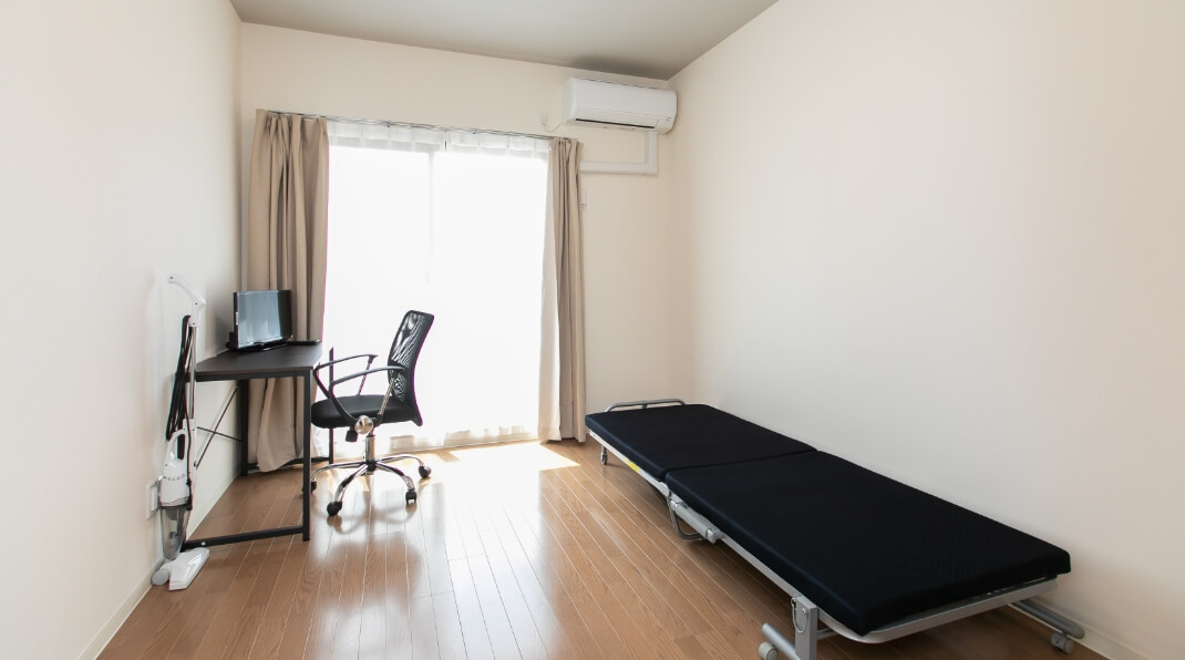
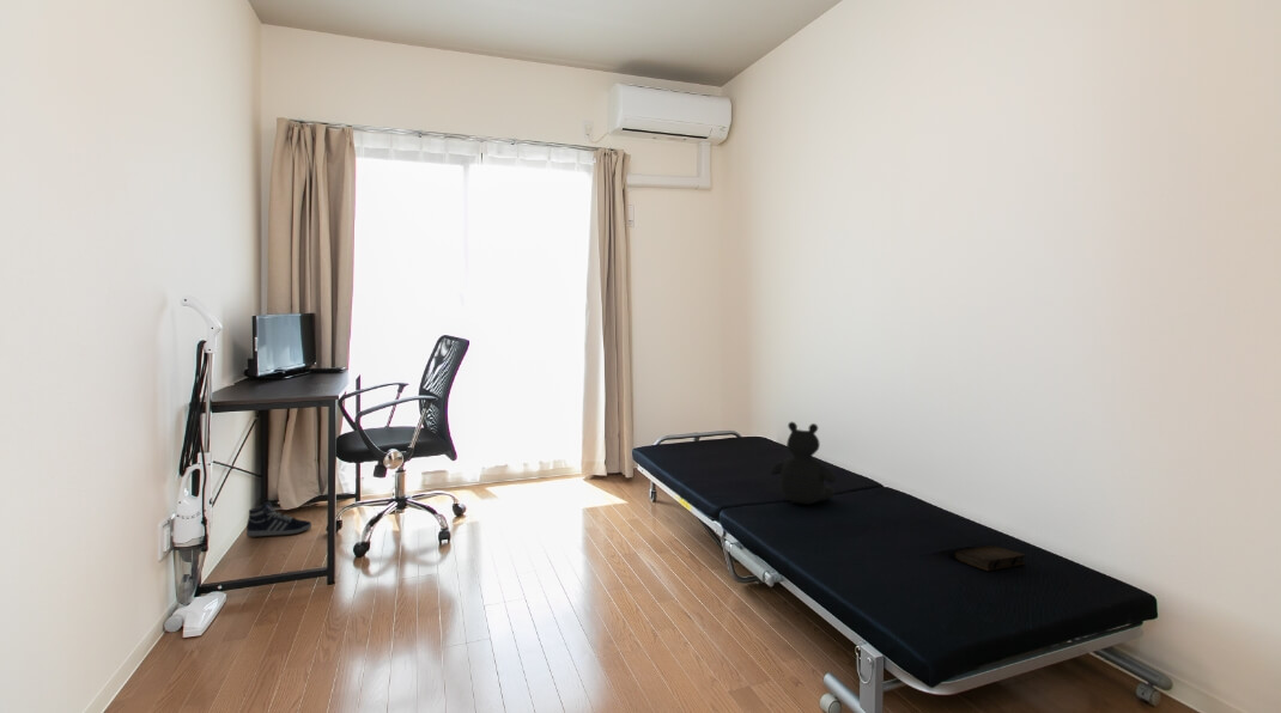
+ book (989, 556)
+ sneaker (279, 518)
+ teddy bear (806, 461)
